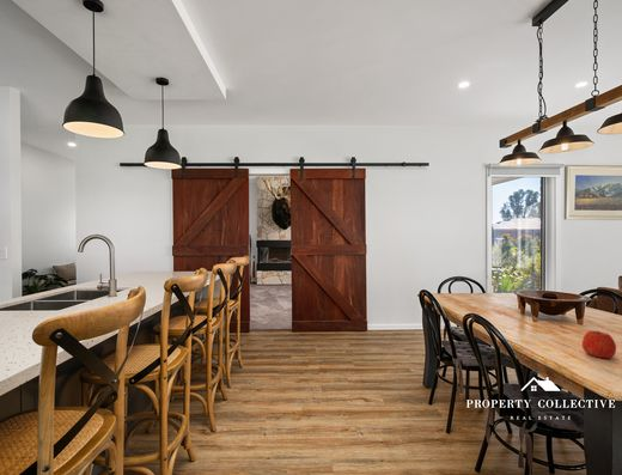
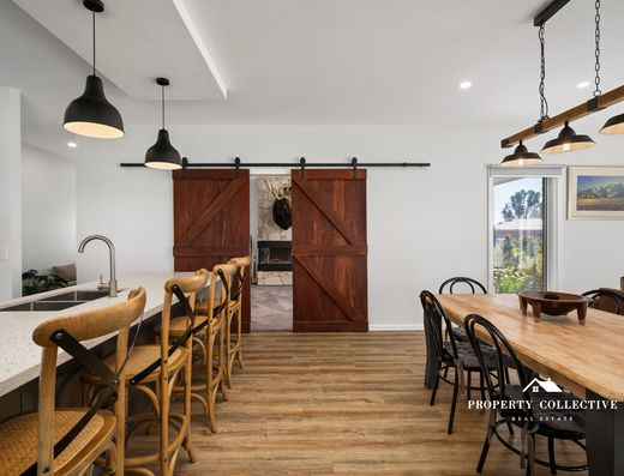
- apple (598, 342)
